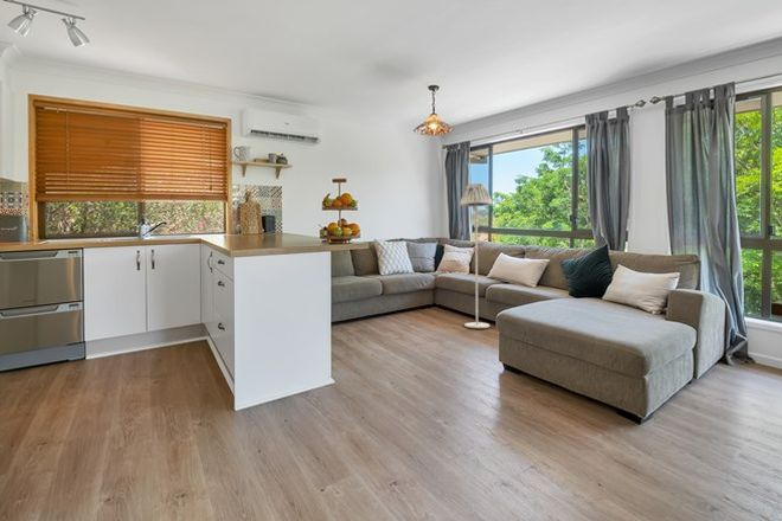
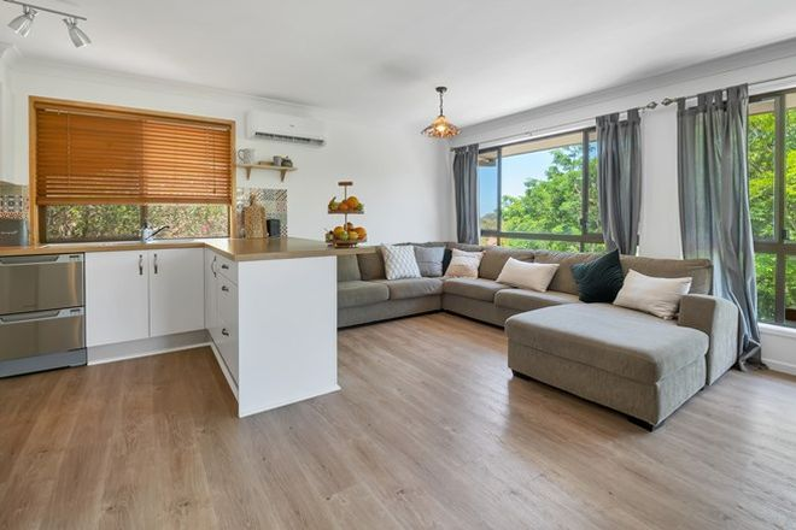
- floor lamp (476, 255)
